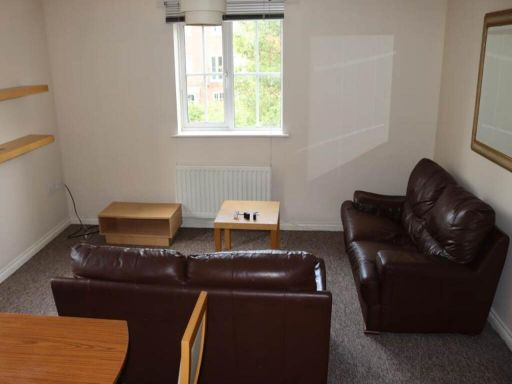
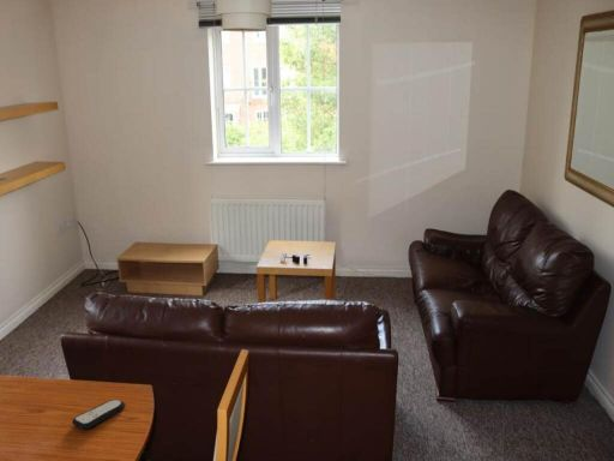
+ remote control (100, 413)
